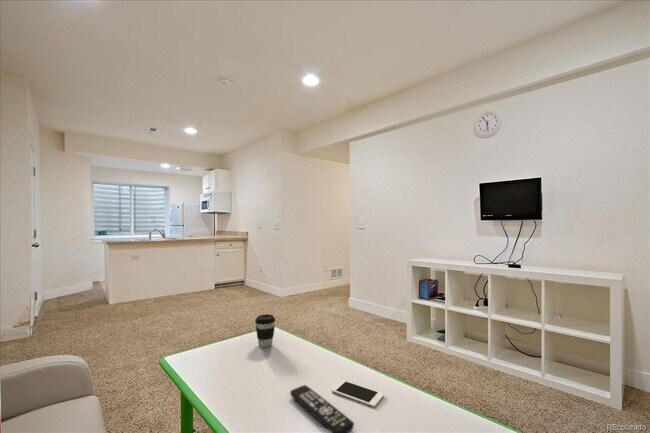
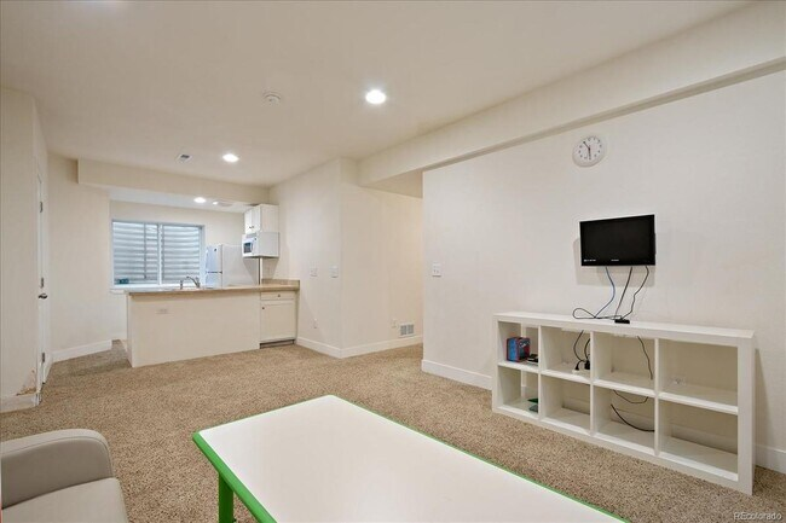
- remote control (319, 408)
- coffee cup (265, 330)
- cell phone (357, 392)
